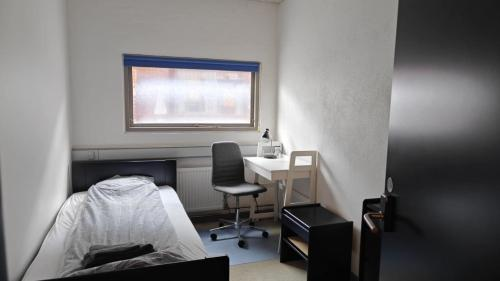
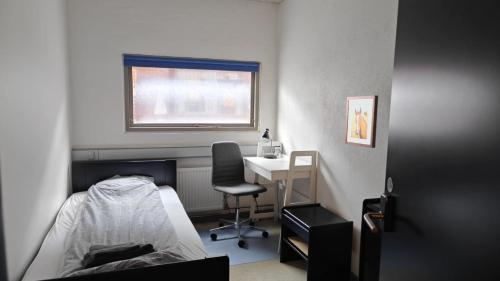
+ wall art (360, 121)
